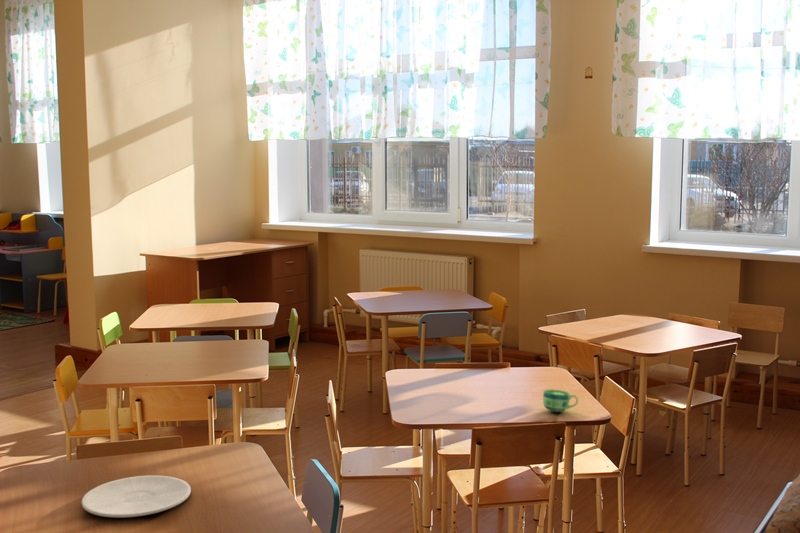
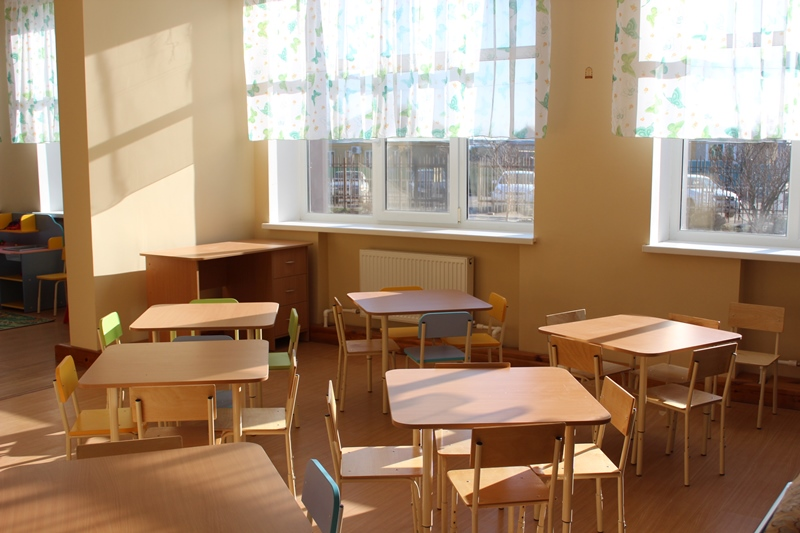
- cup (560, 401)
- plate (137, 496)
